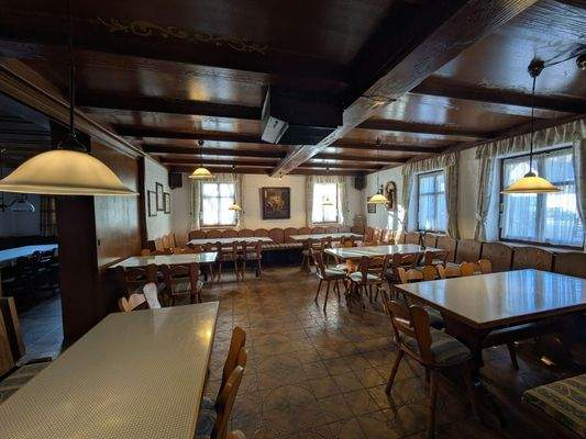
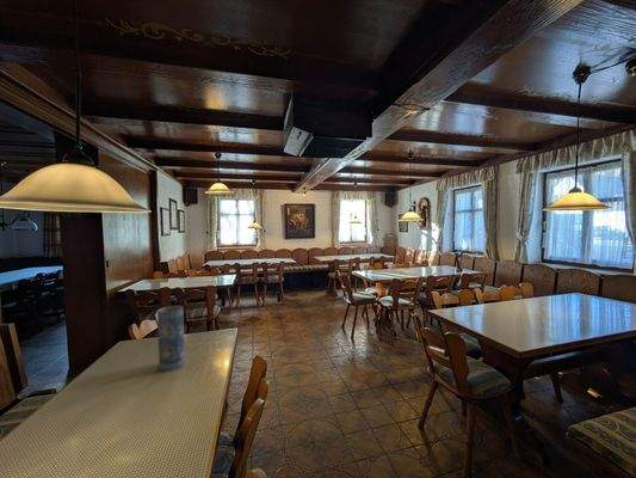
+ vase (171, 337)
